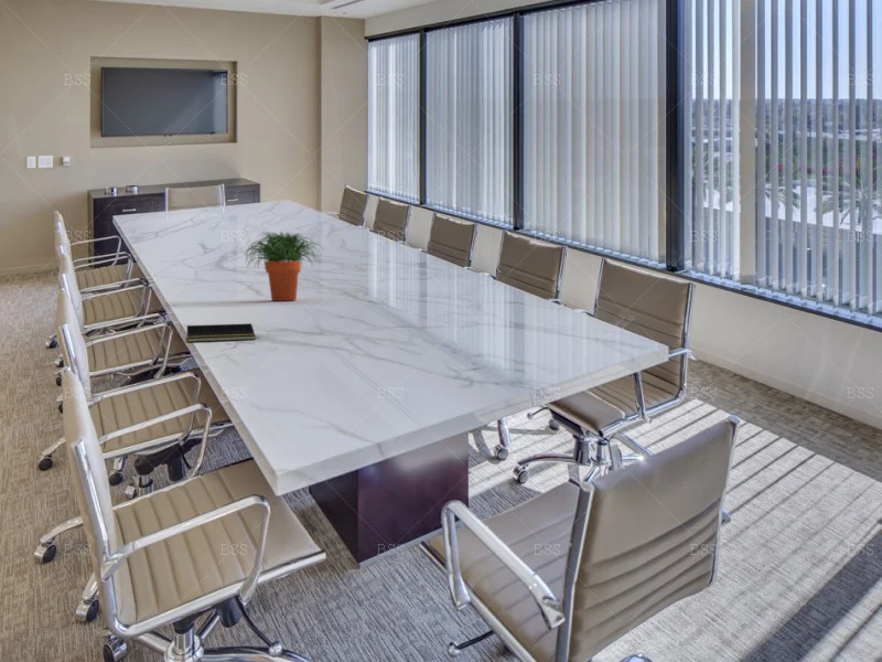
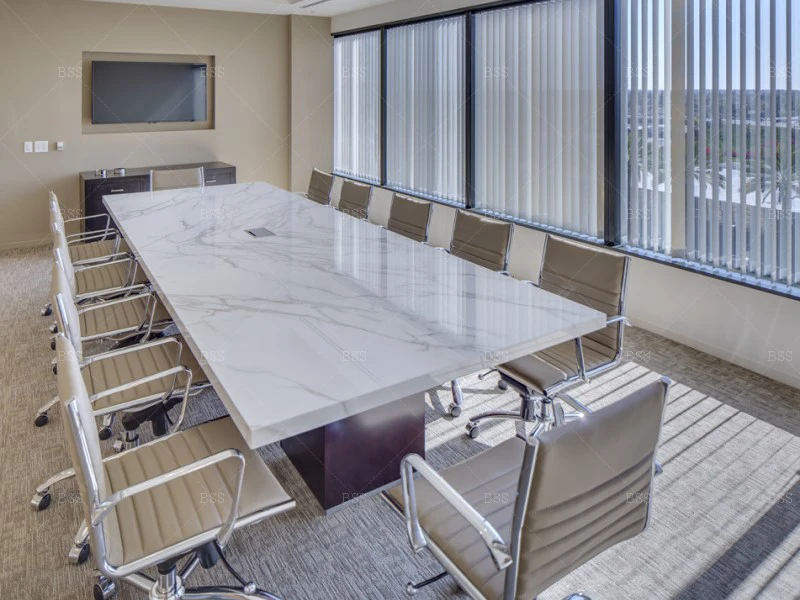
- notepad (220, 332)
- potted plant (281, 265)
